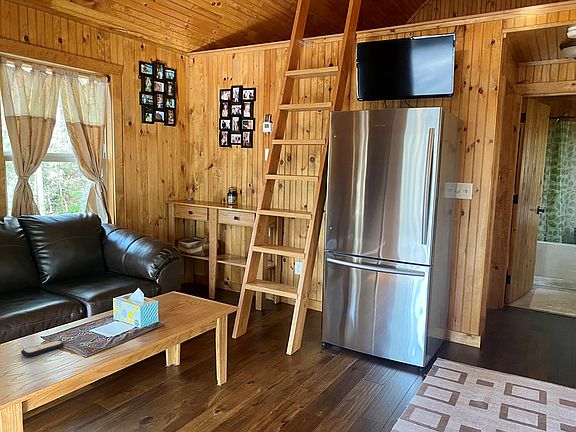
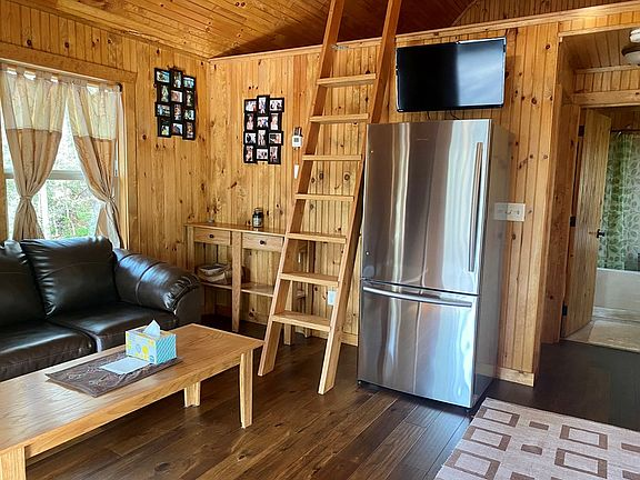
- remote control (43, 348)
